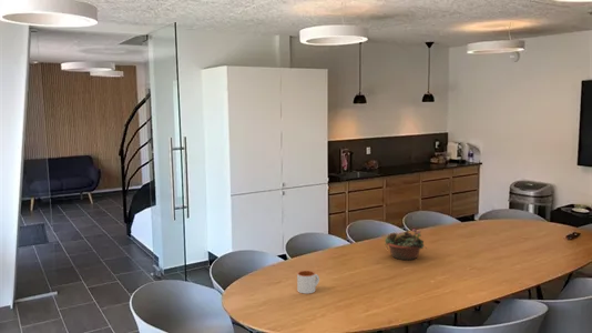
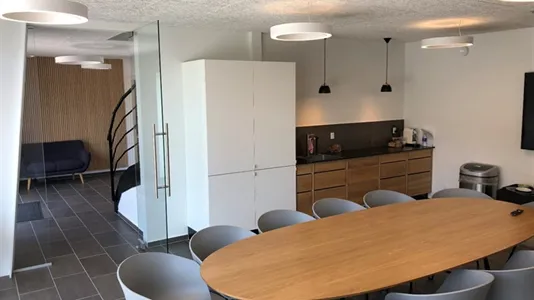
- mug (308, 281)
- succulent planter (404, 242)
